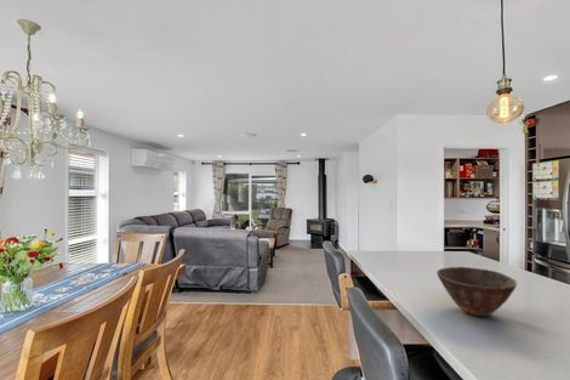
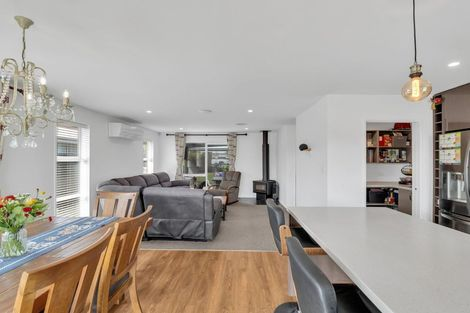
- bowl (474, 293)
